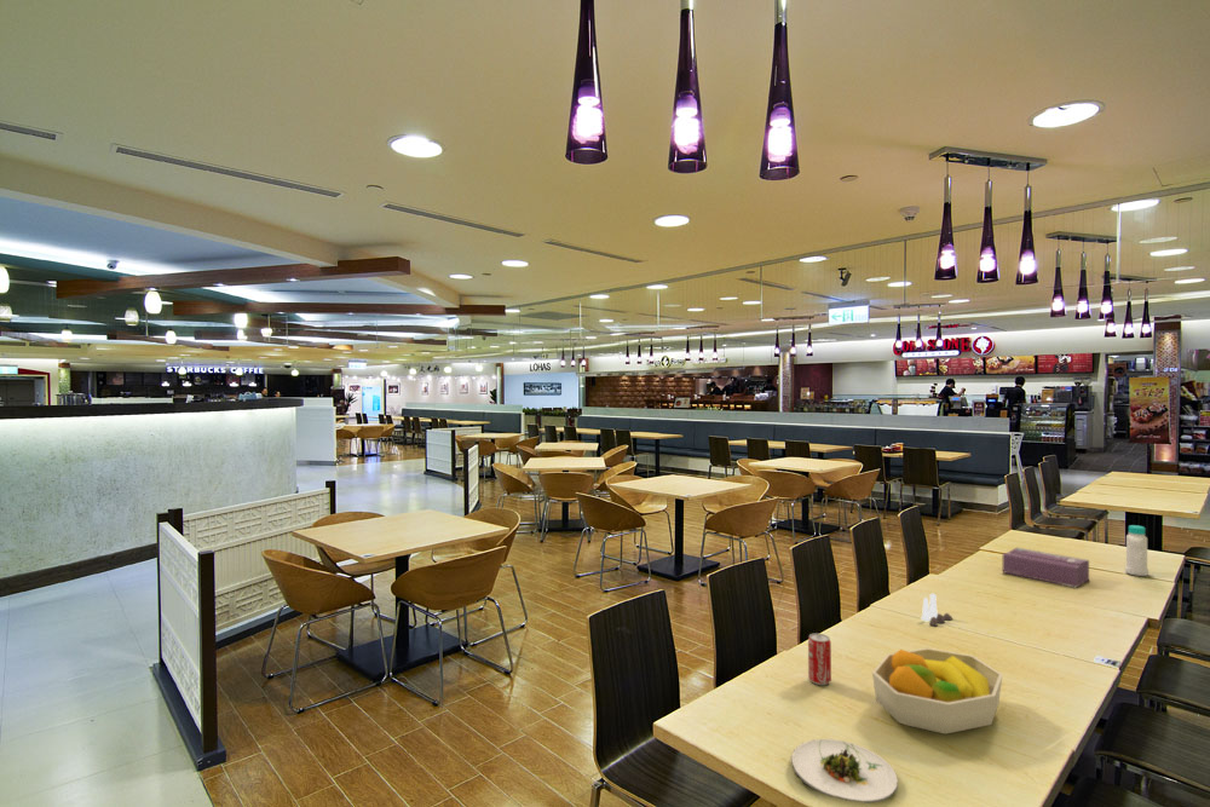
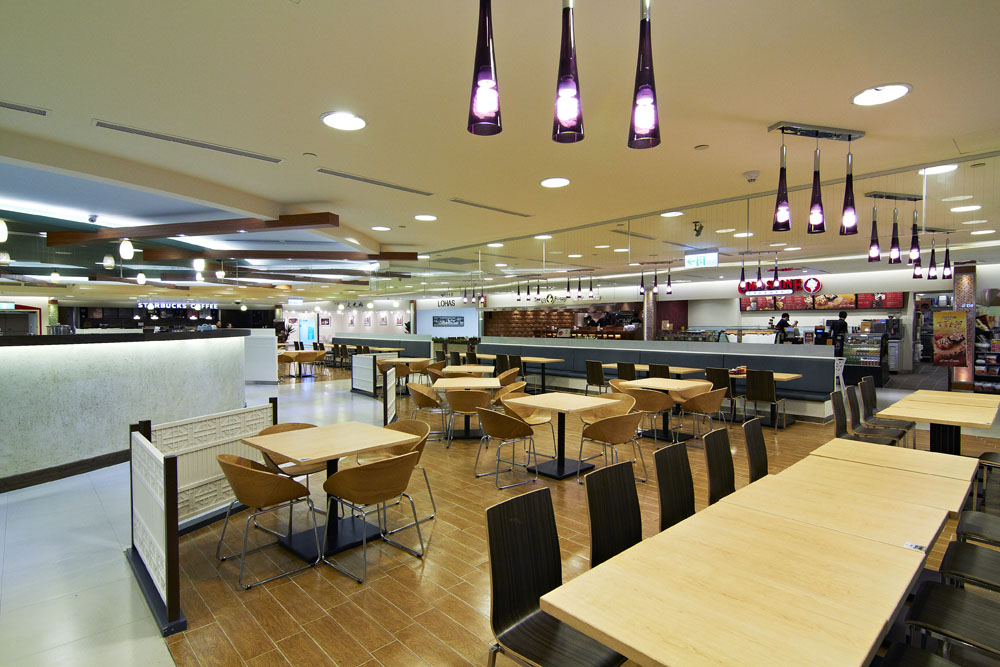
- beverage can (819, 658)
- fruit bowl (937, 684)
- salad plate (842, 762)
- bottle (1136, 549)
- tissue box (1044, 566)
- salt and pepper shaker set (935, 607)
